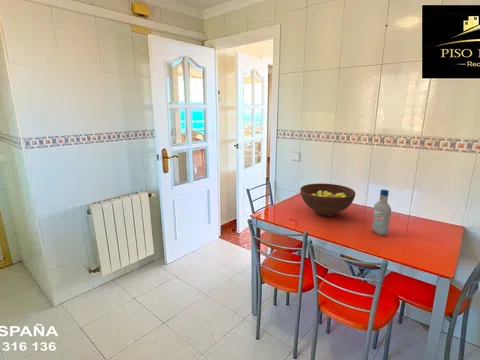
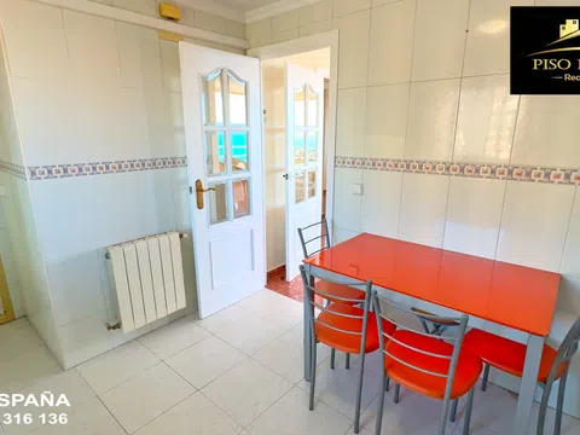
- fruit bowl (326, 201)
- bottle (382, 212)
